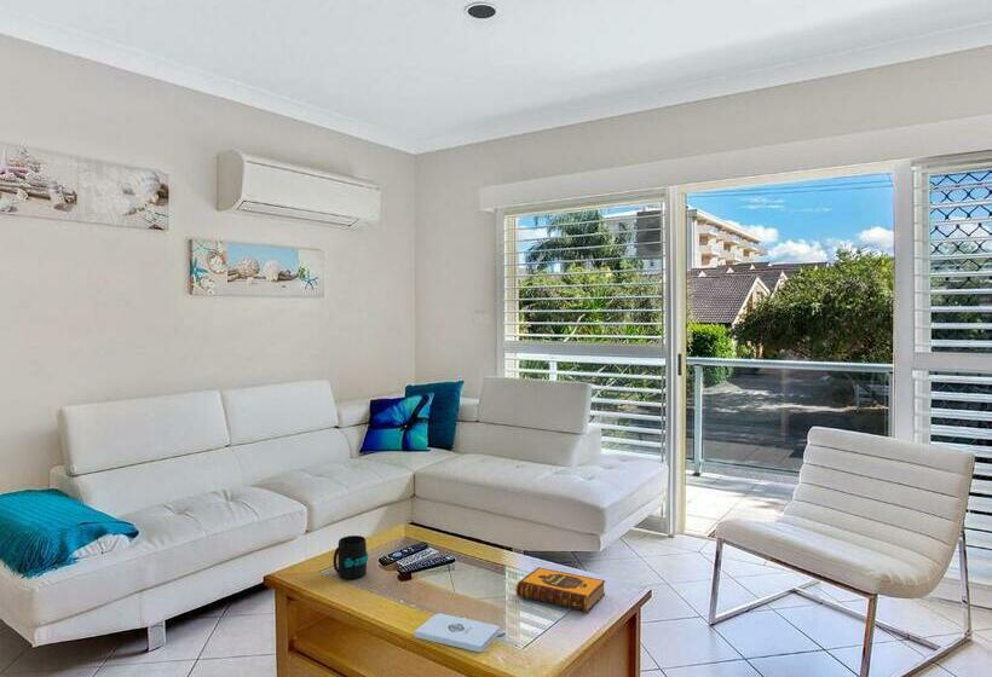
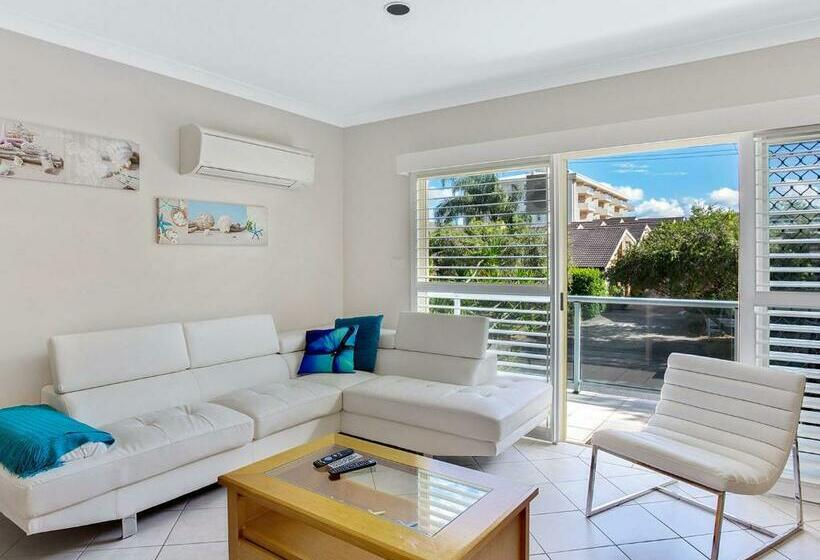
- hardback book (560, 589)
- notepad (457, 631)
- mug (348, 559)
